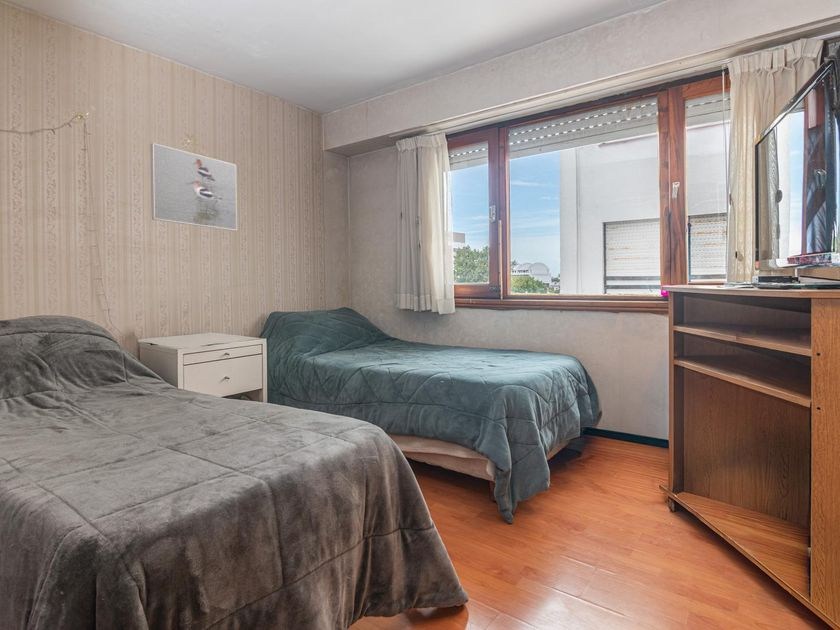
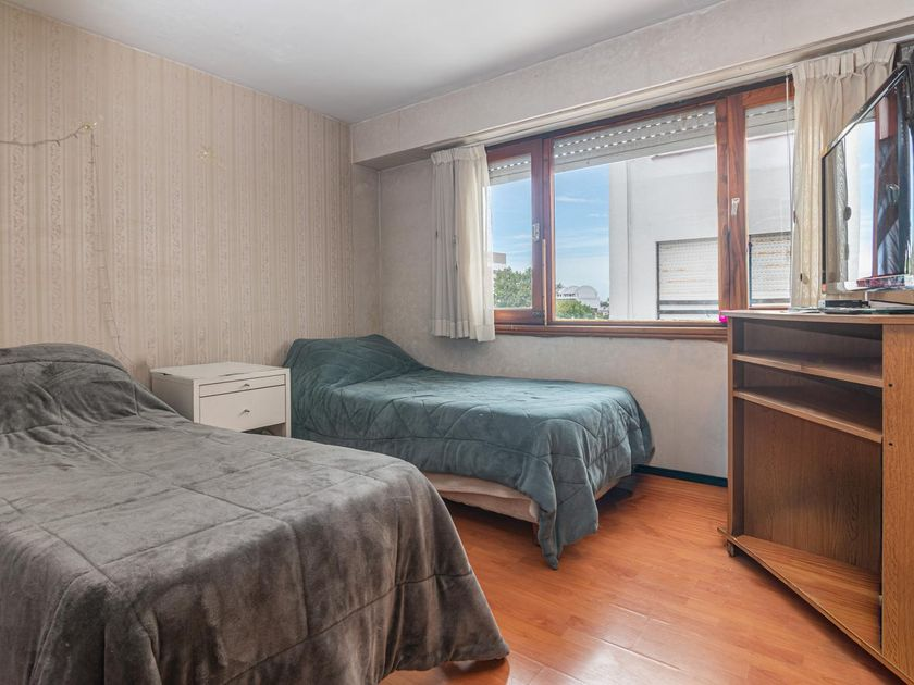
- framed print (196, 190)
